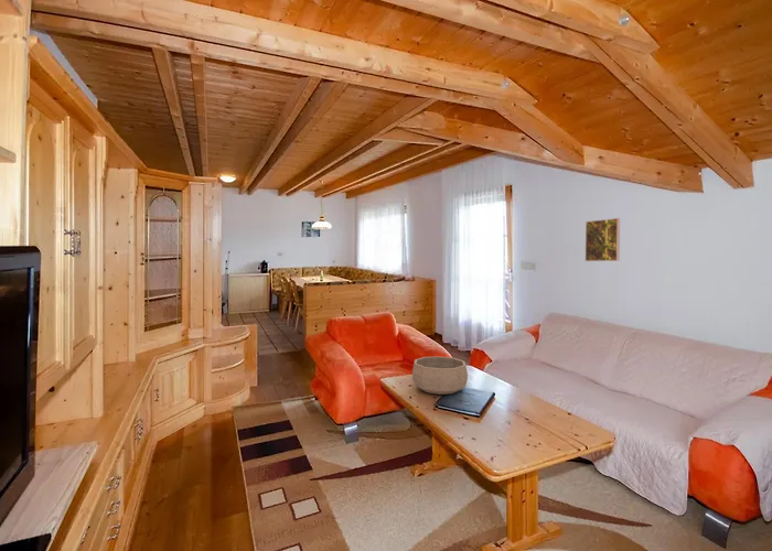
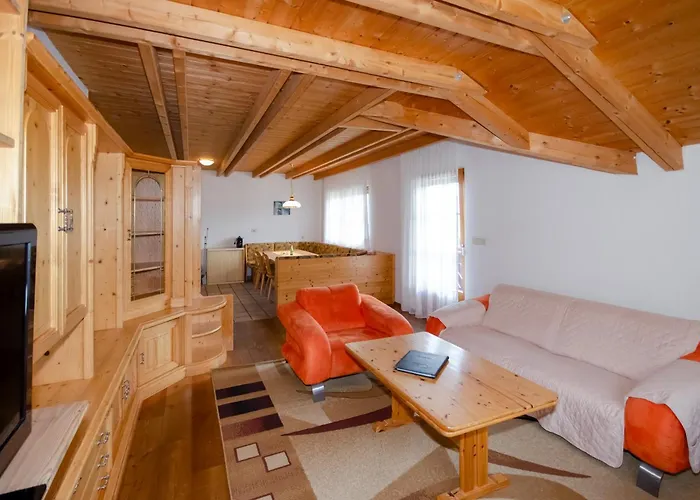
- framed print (601, 240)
- decorative bowl (439, 375)
